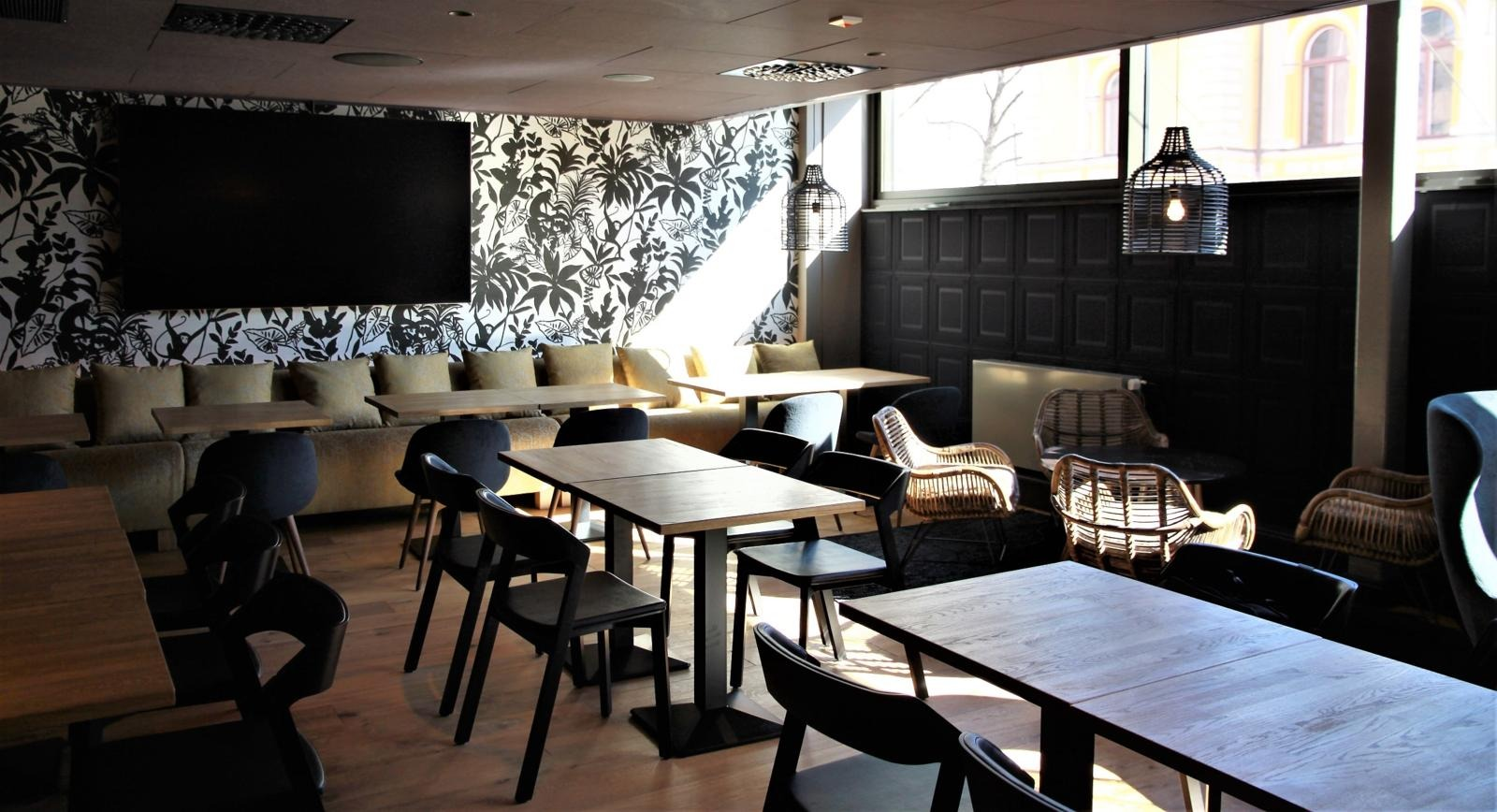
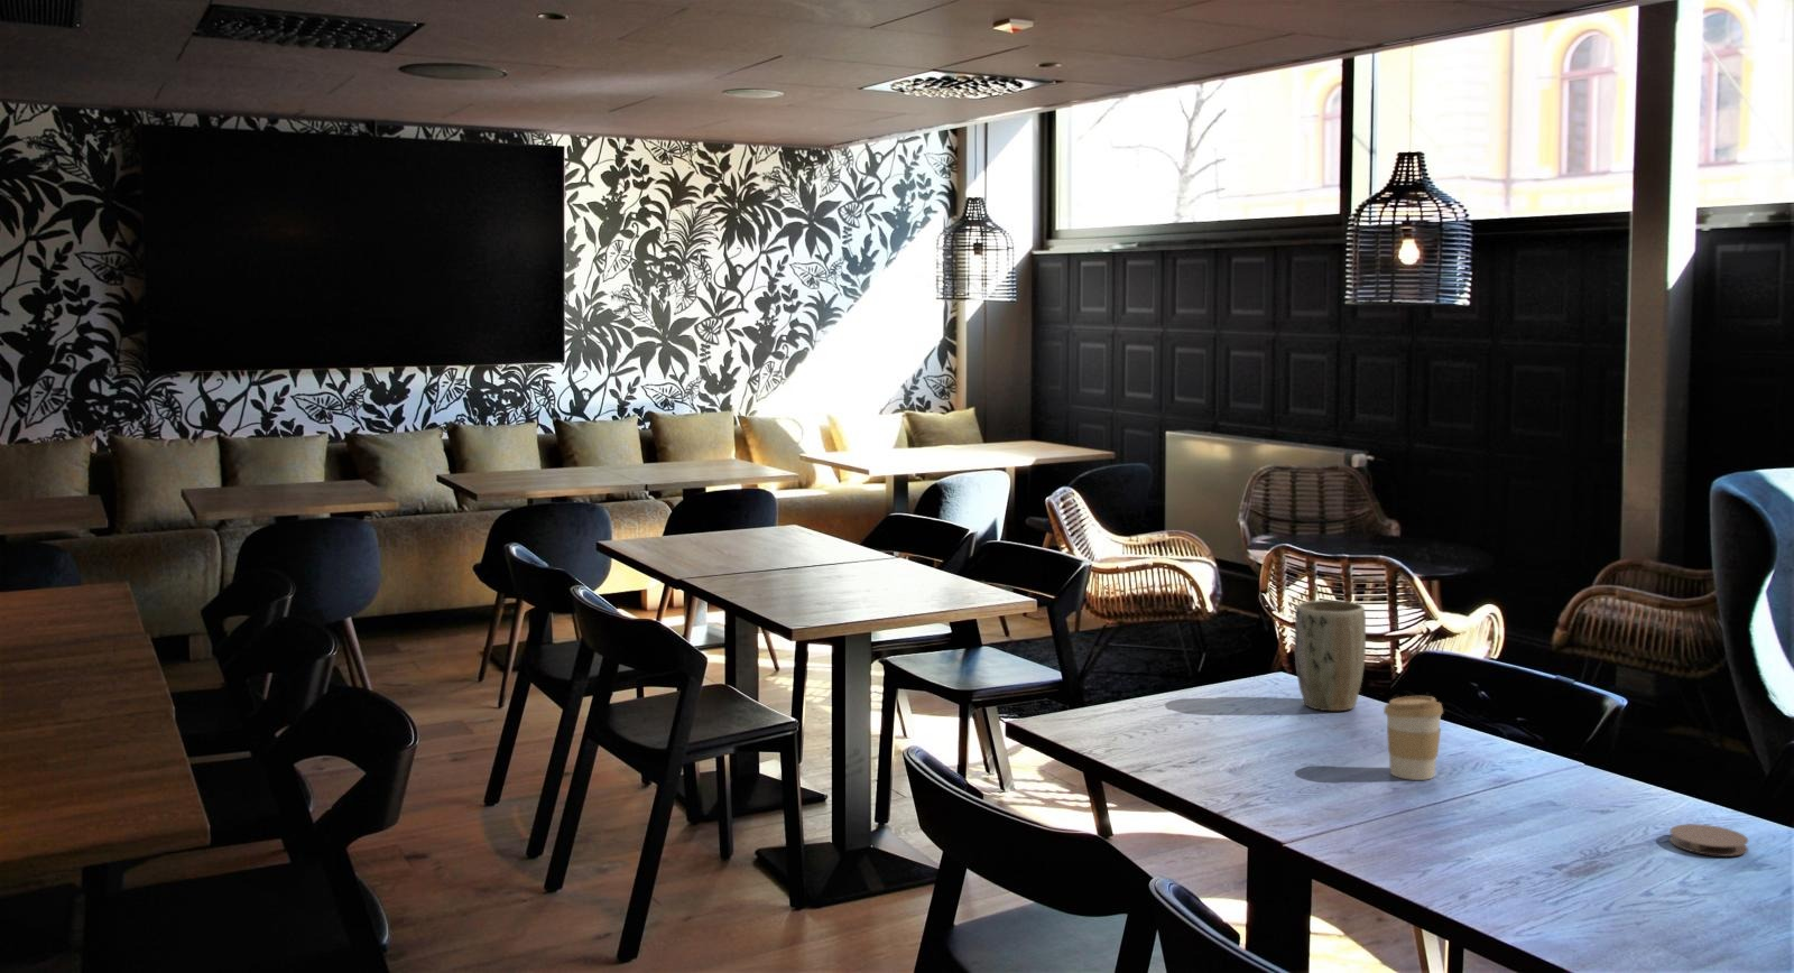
+ coffee cup (1413, 736)
+ coaster (1708, 840)
+ plant pot (1330, 654)
